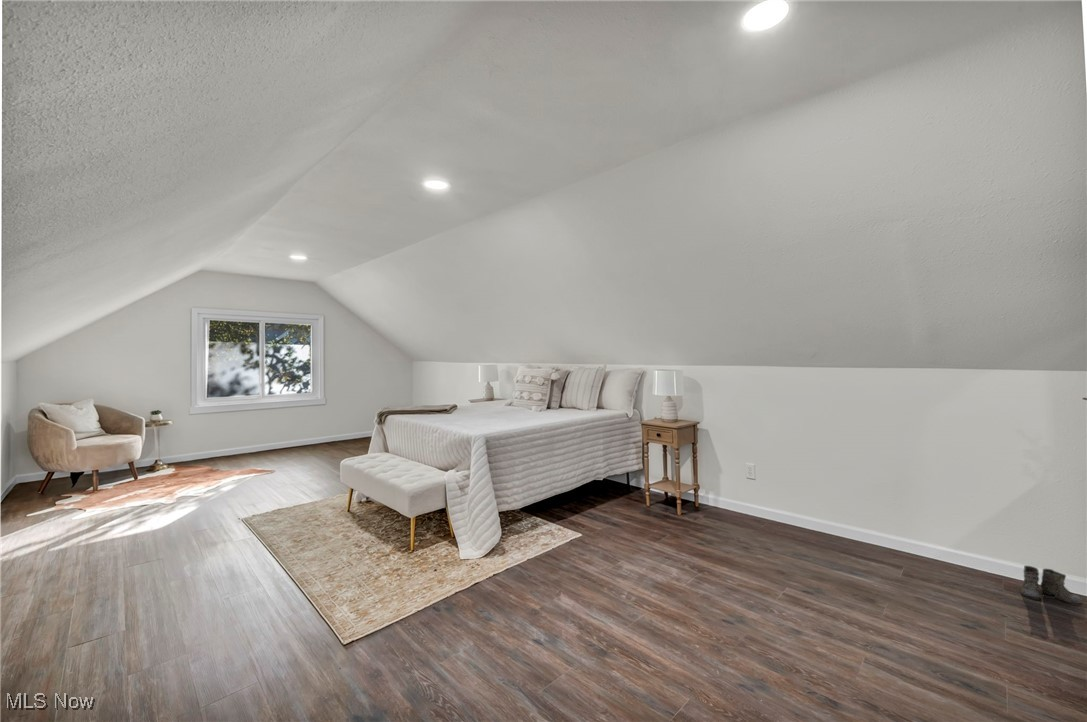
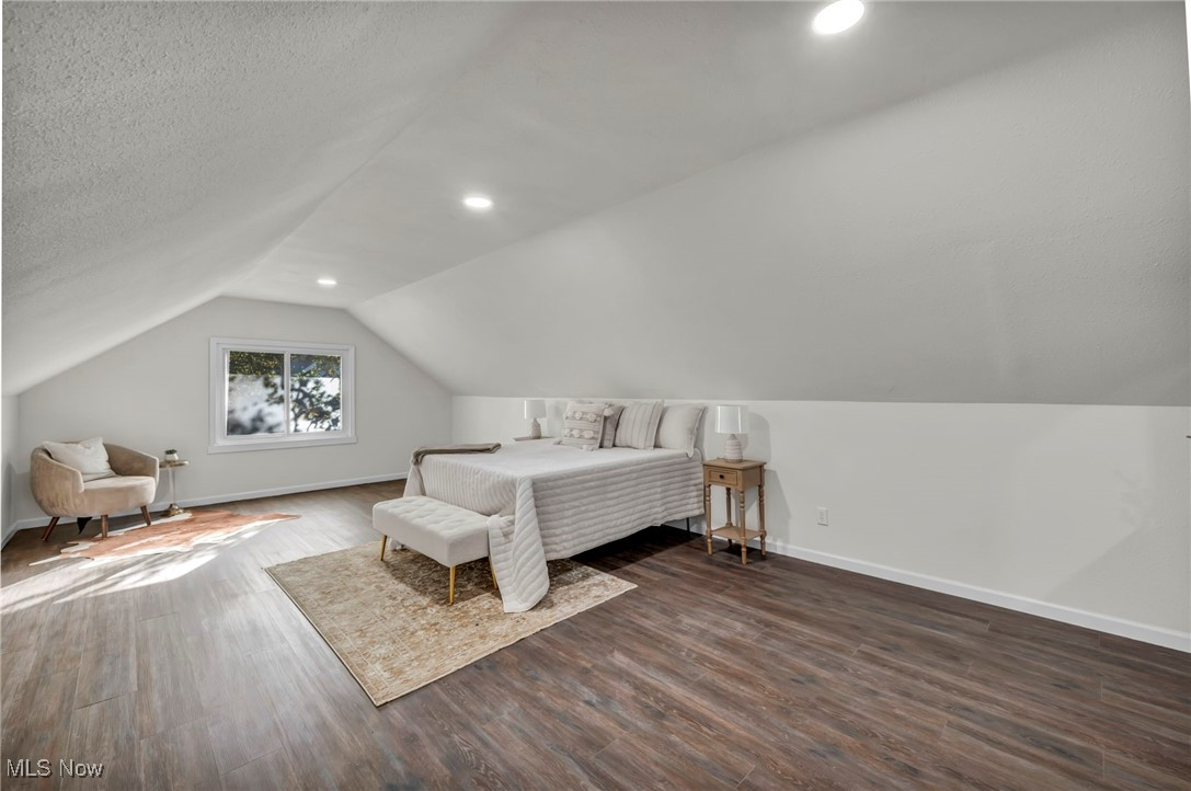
- boots (1044, 583)
